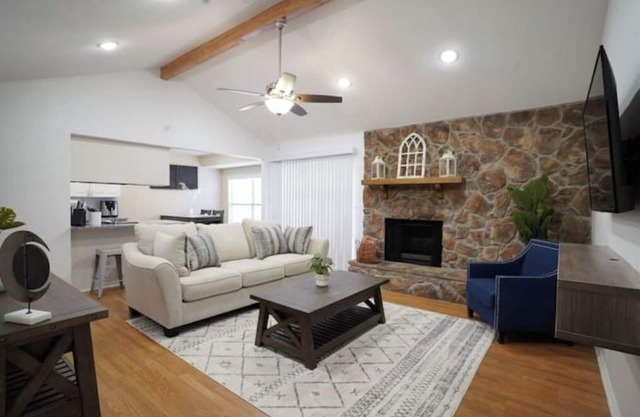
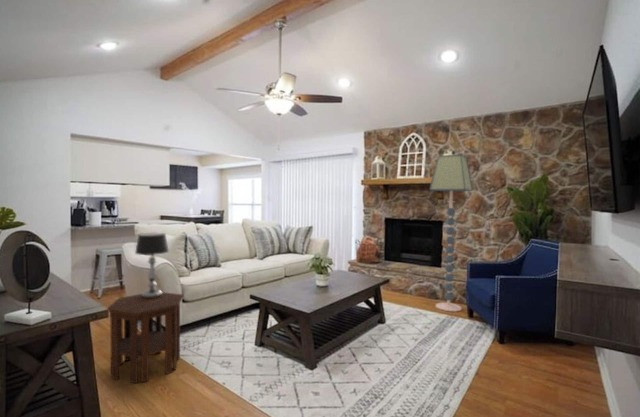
+ floor lamp (450, 232)
+ side table (147, 333)
+ table lamp (152, 264)
